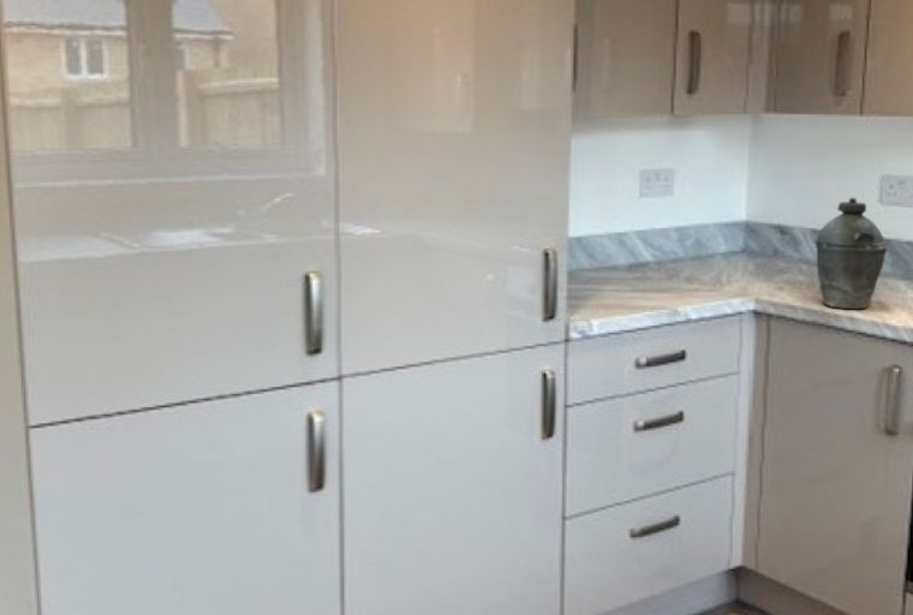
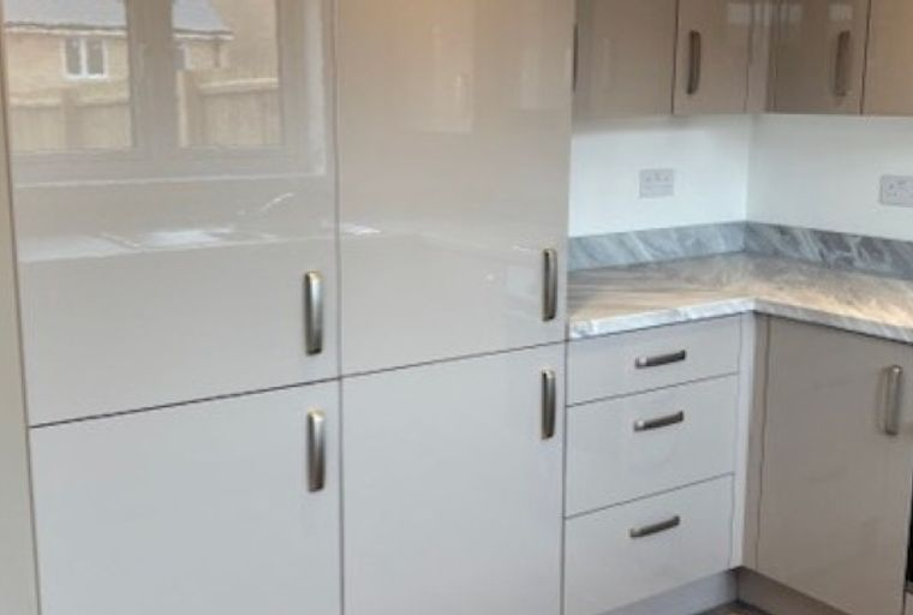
- kettle (849, 251)
